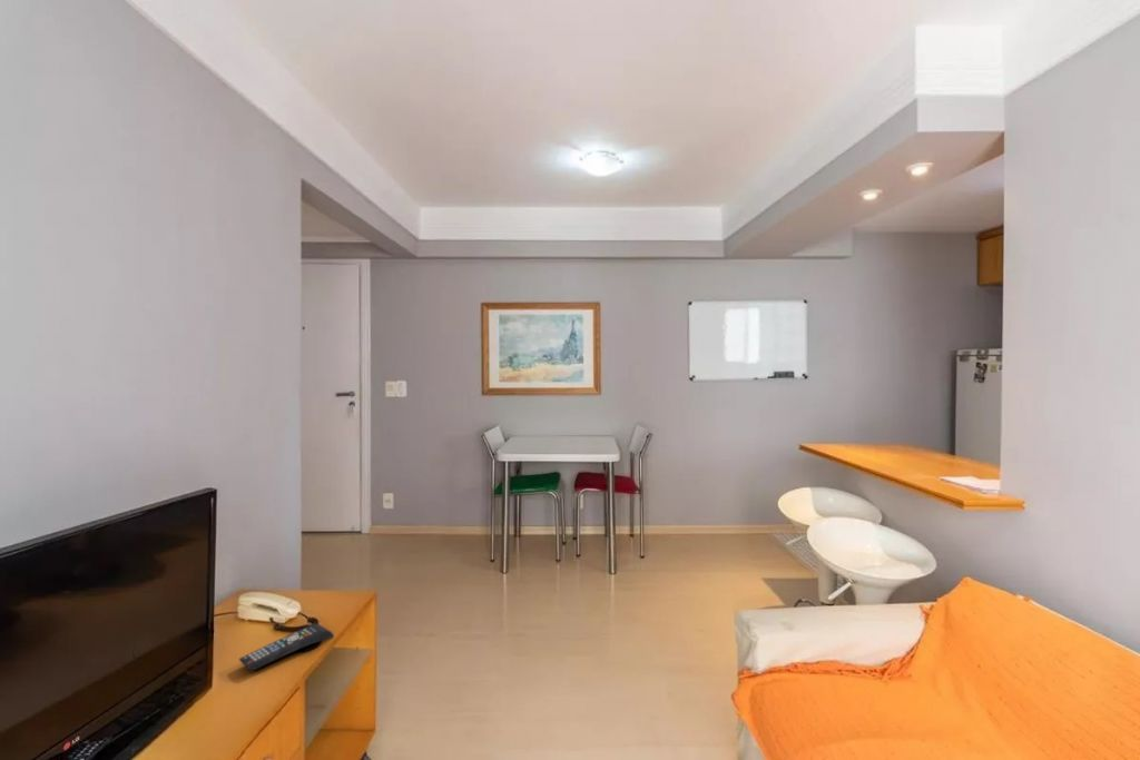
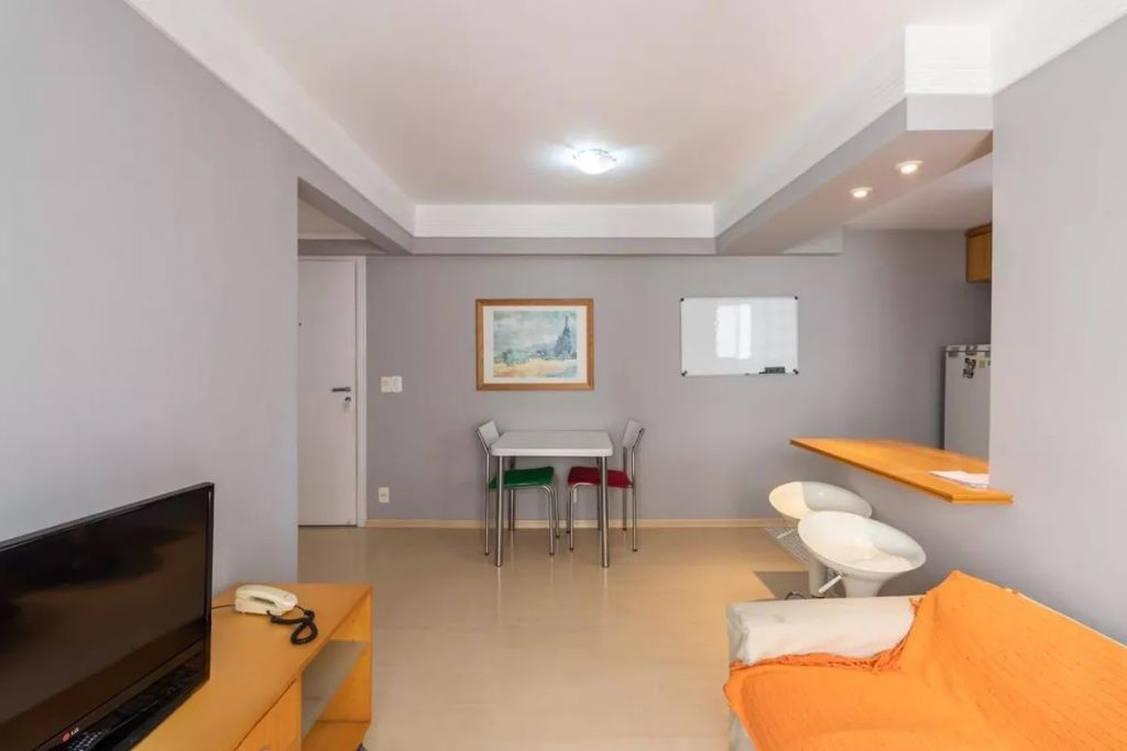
- remote control (288, 644)
